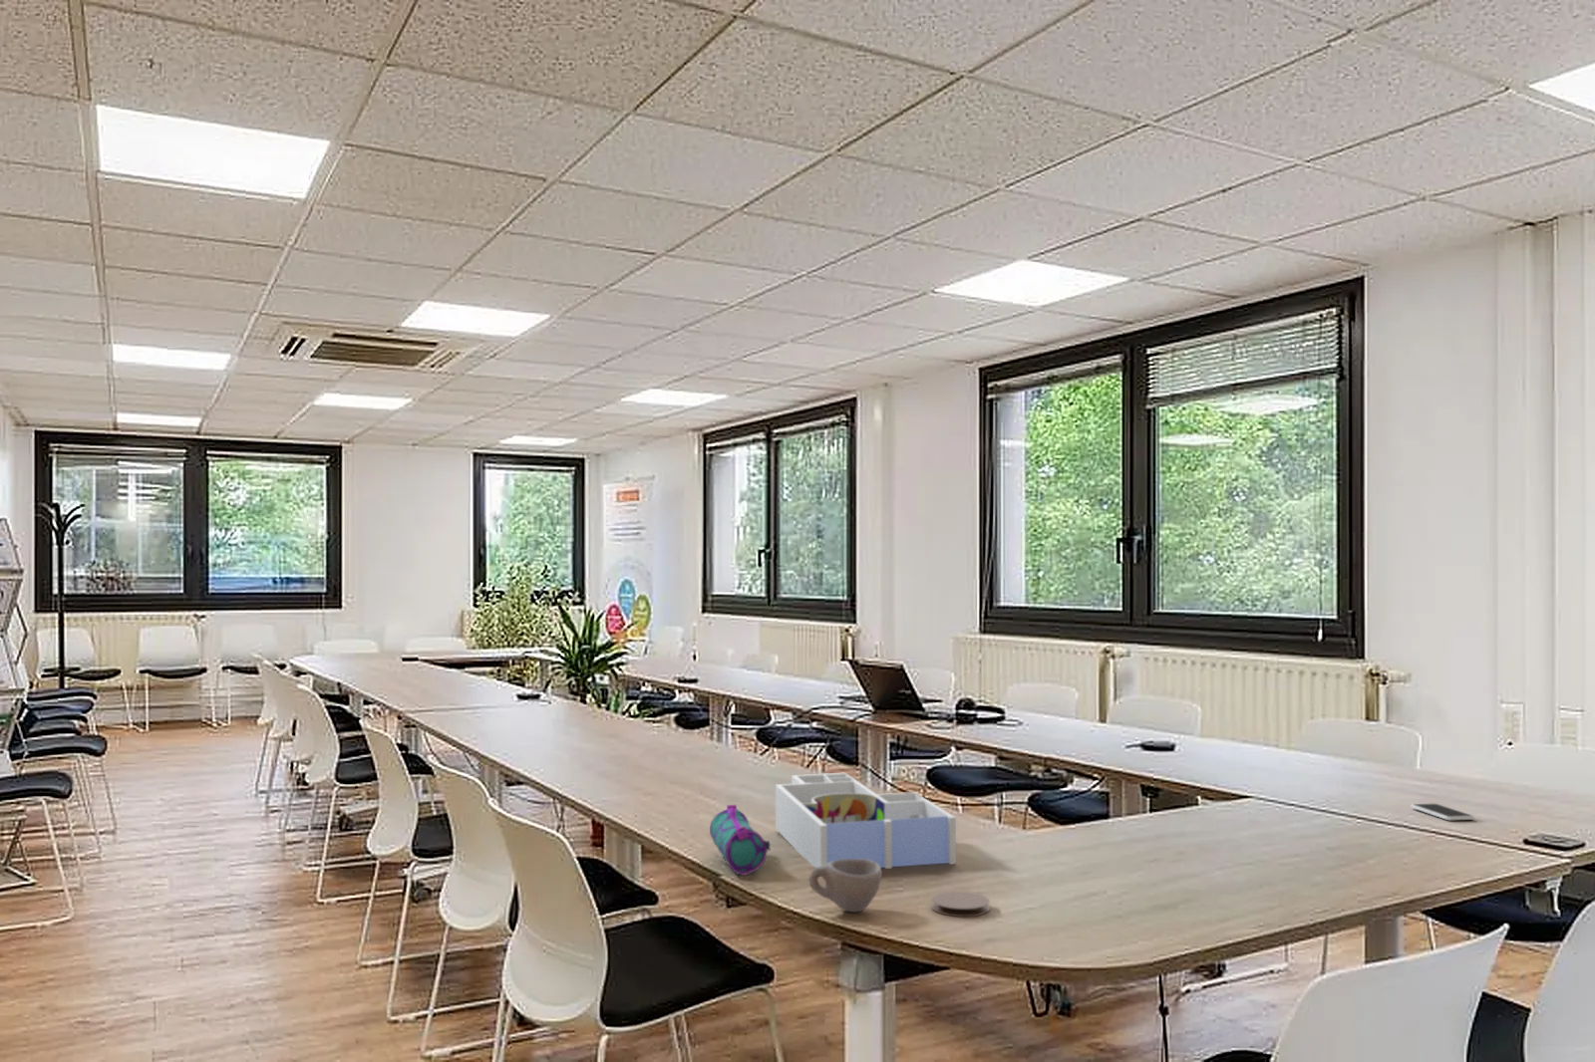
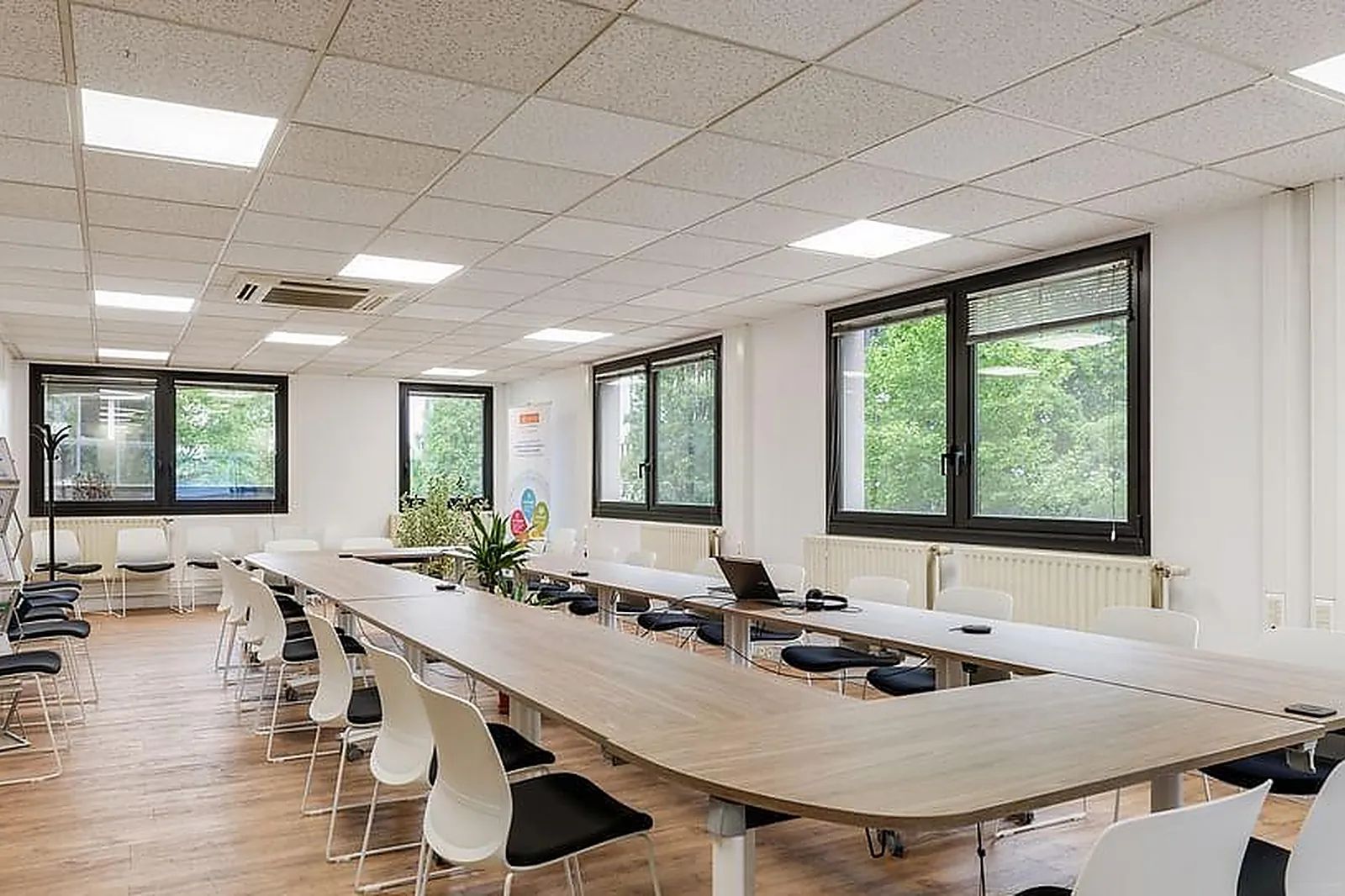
- desk organizer (854, 818)
- pencil case (738, 839)
- smartphone (1442, 811)
- coaster (961, 903)
- cup (846, 887)
